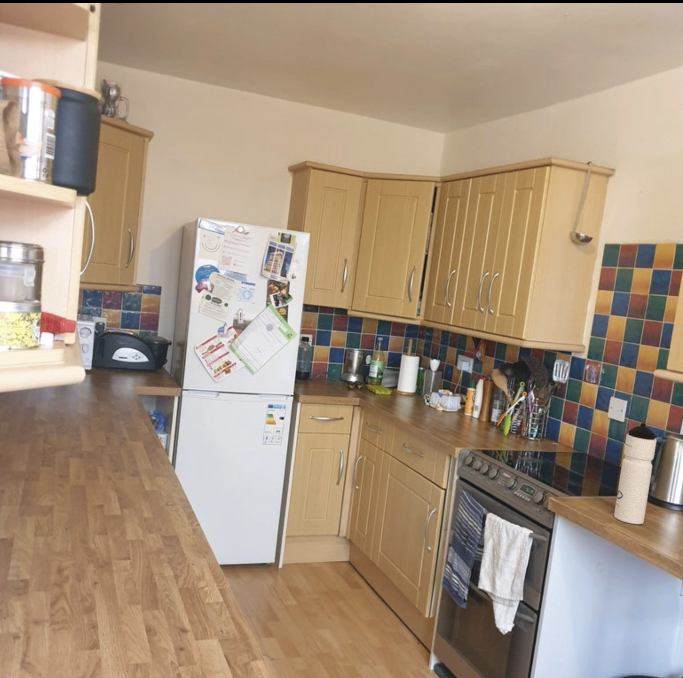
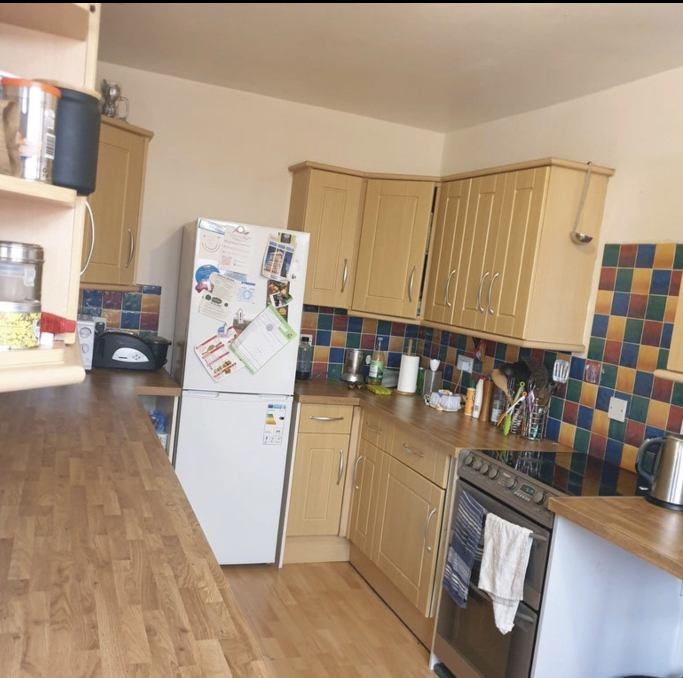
- water bottle (636, 471)
